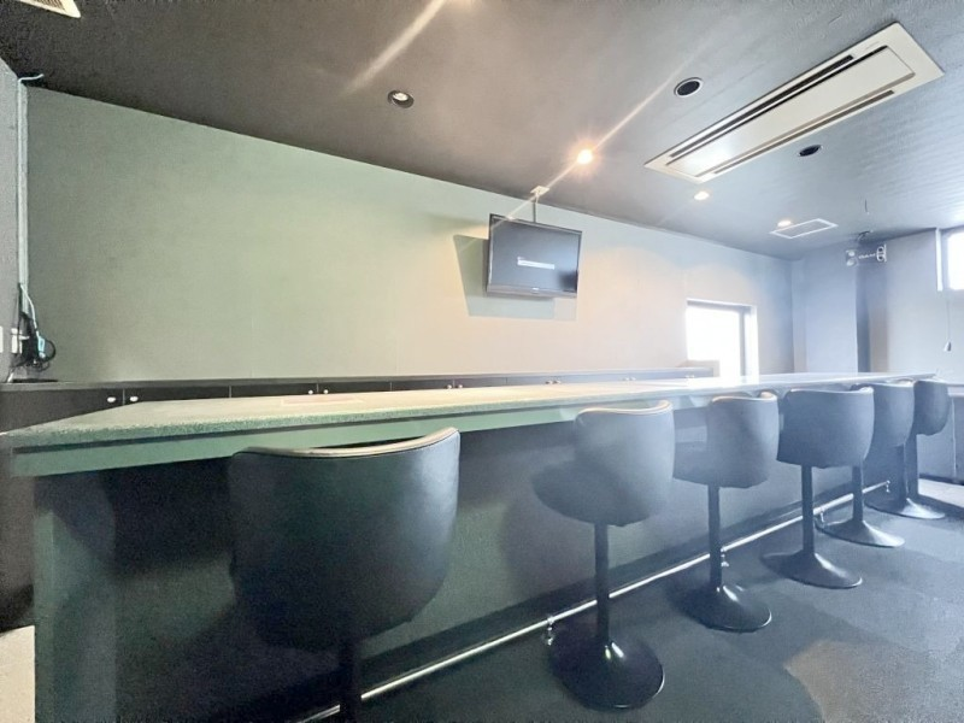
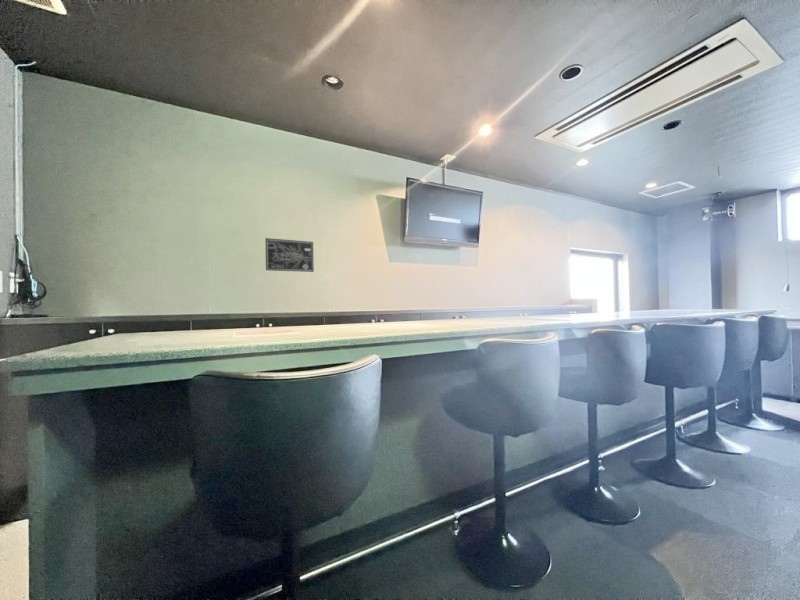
+ wall art (290, 255)
